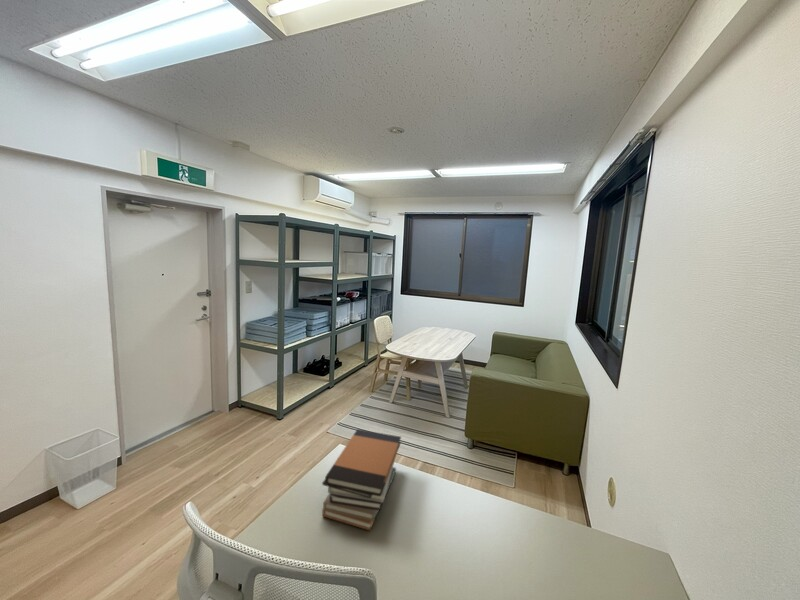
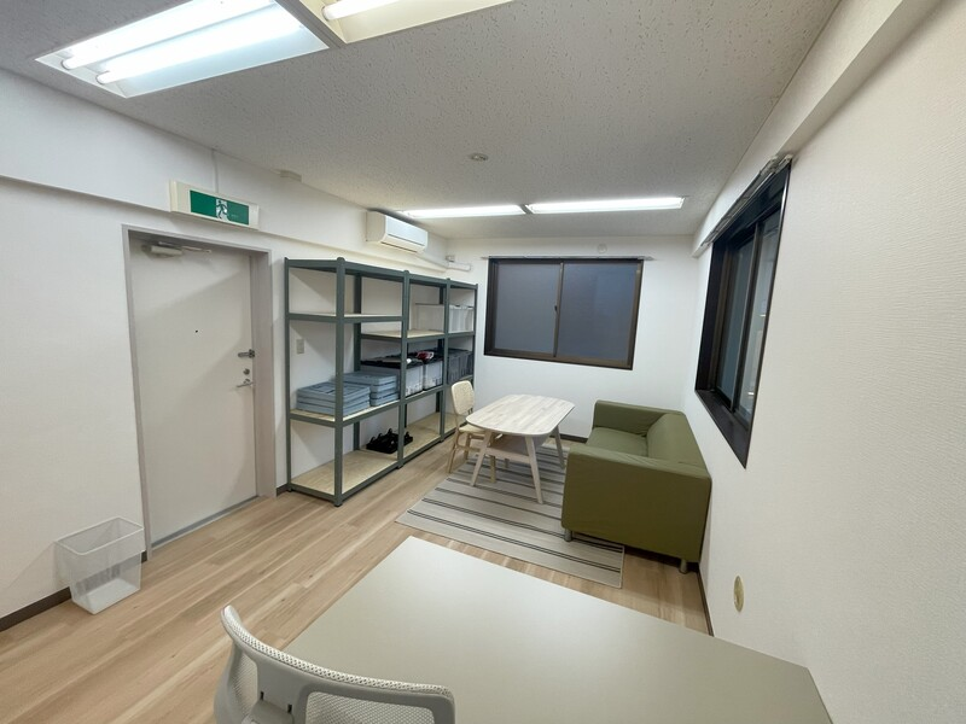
- book stack (365, 473)
